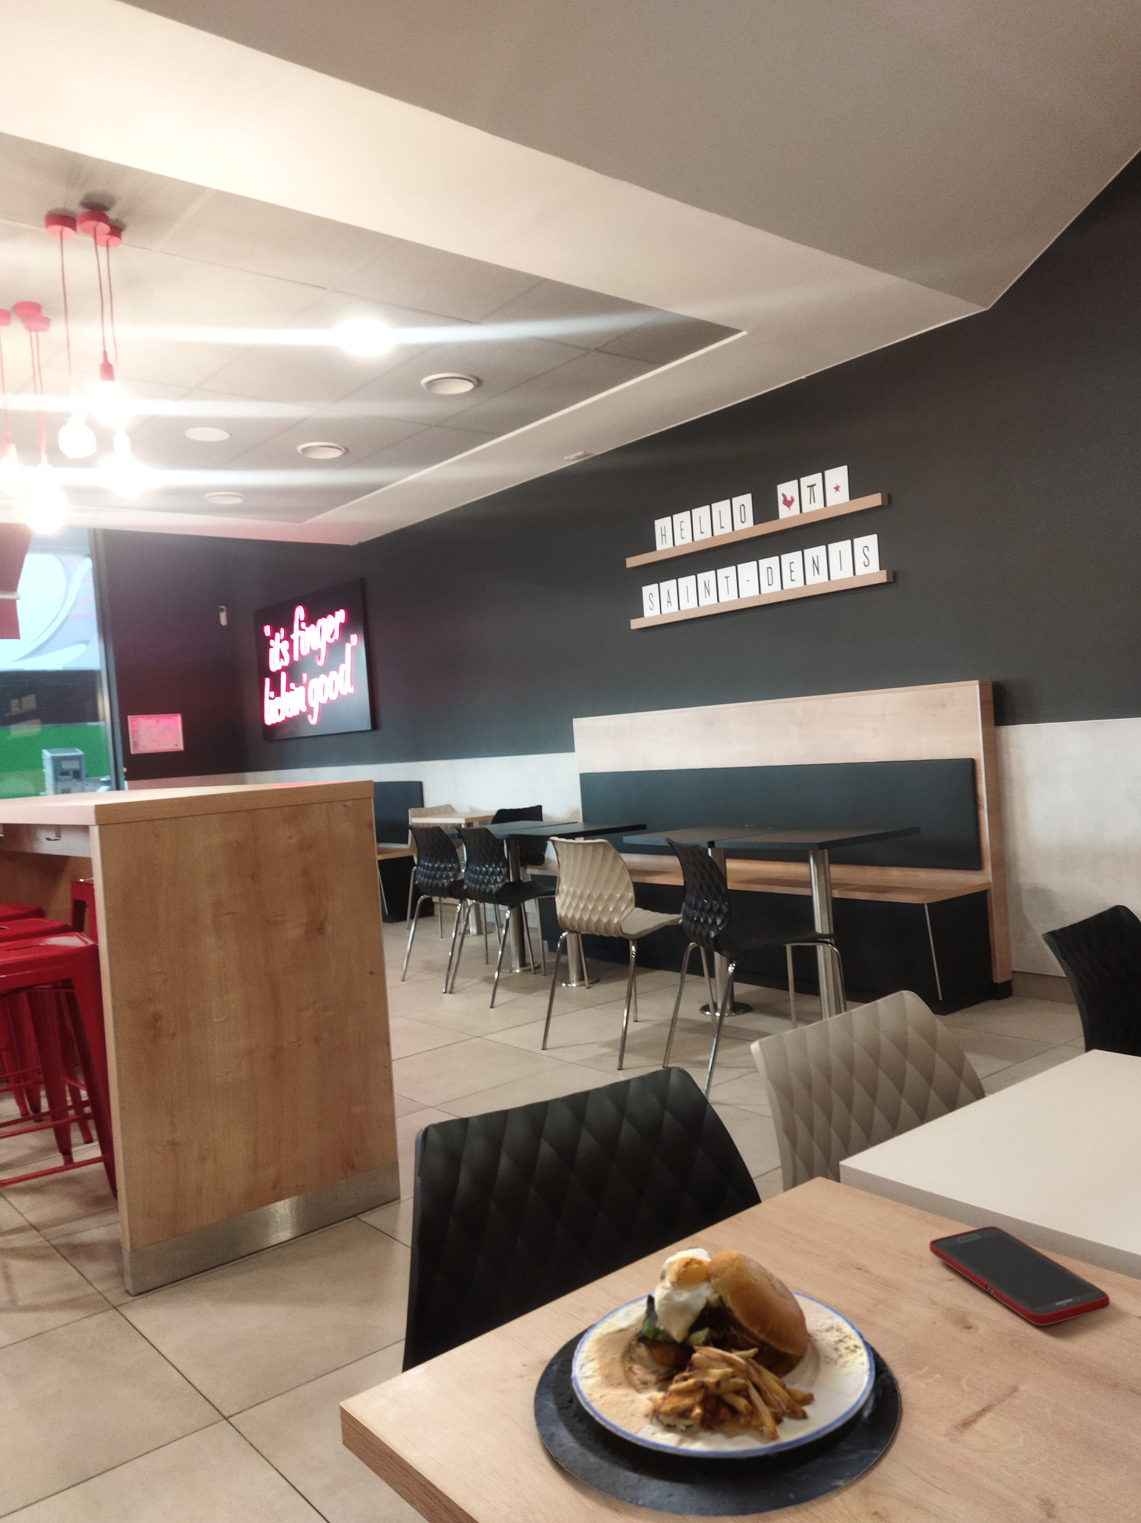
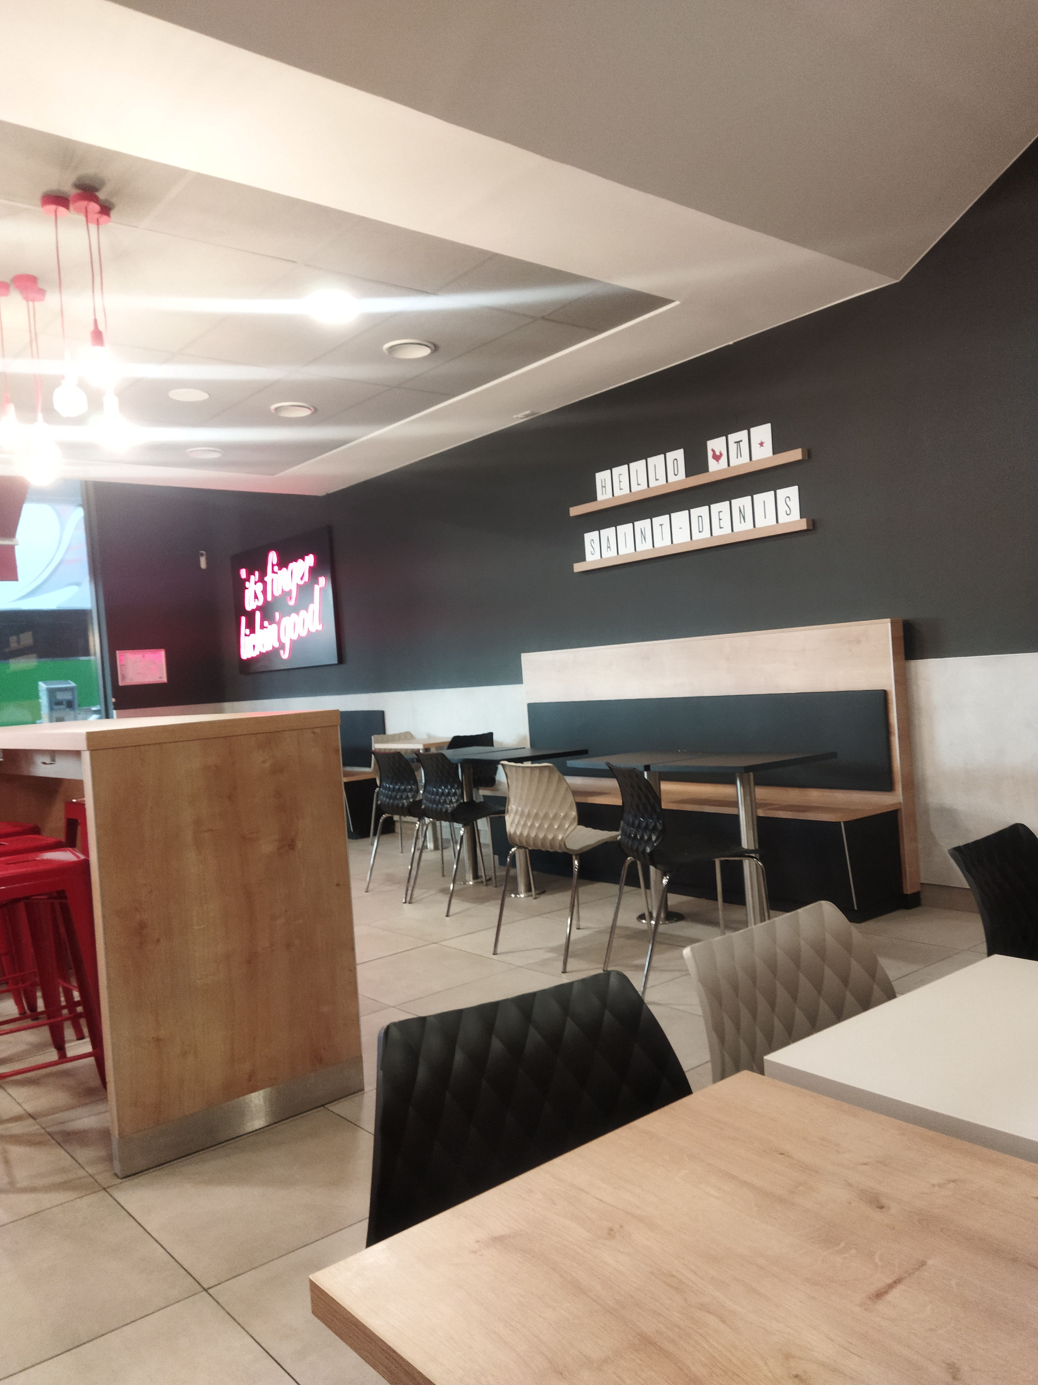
- plate (710, 1338)
- cell phone (1014, 1272)
